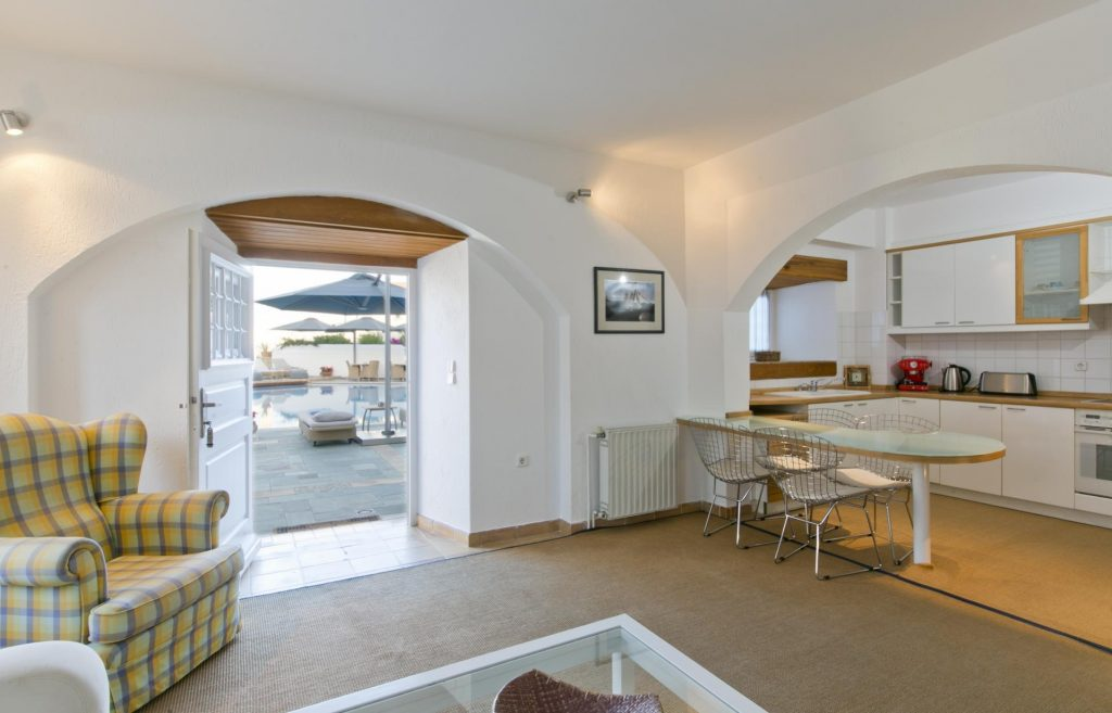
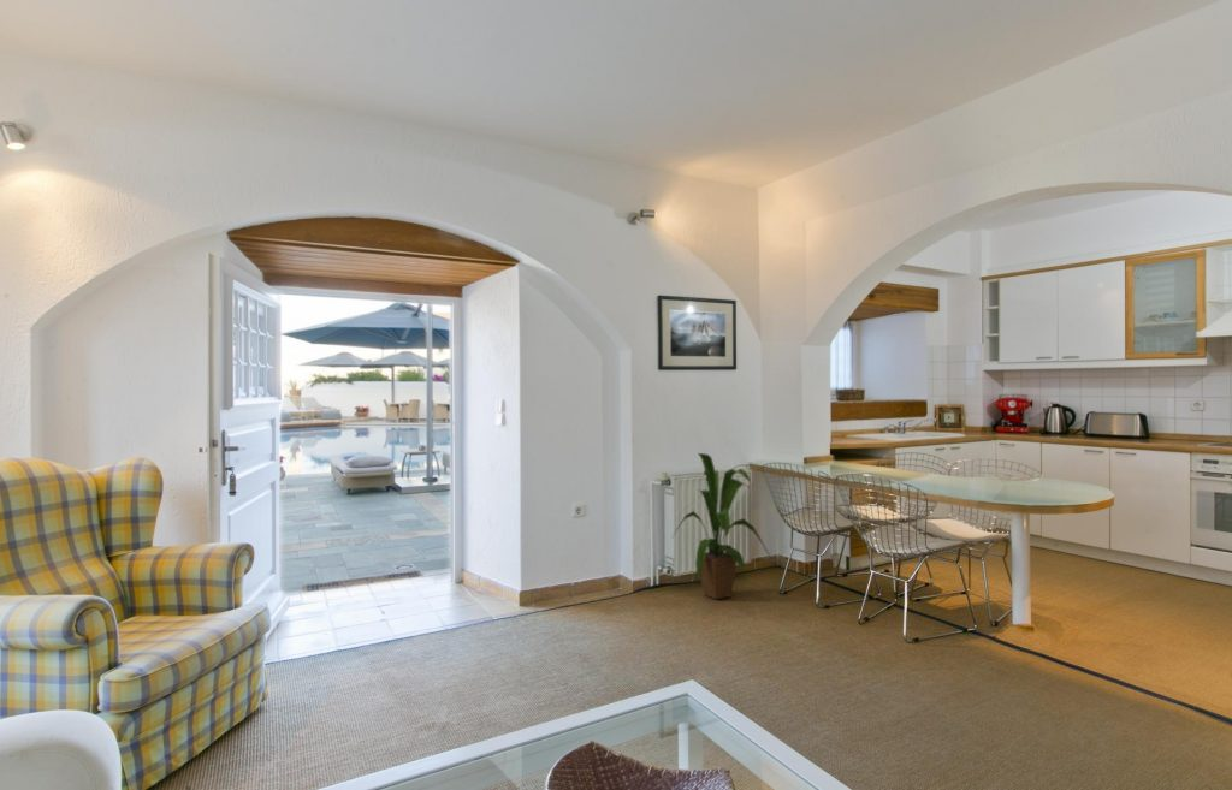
+ house plant (728, 522)
